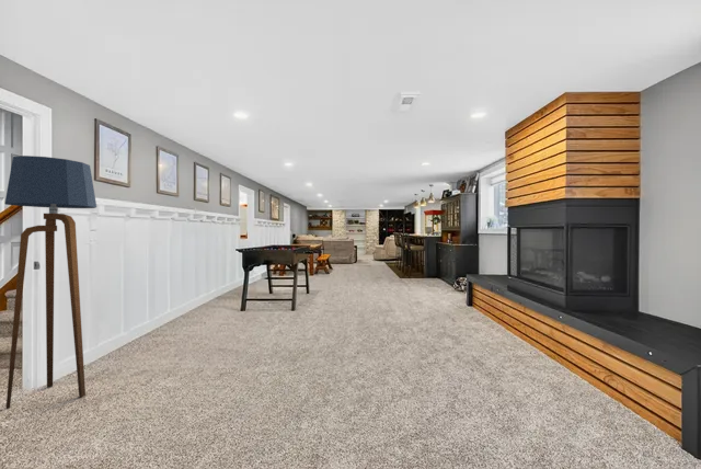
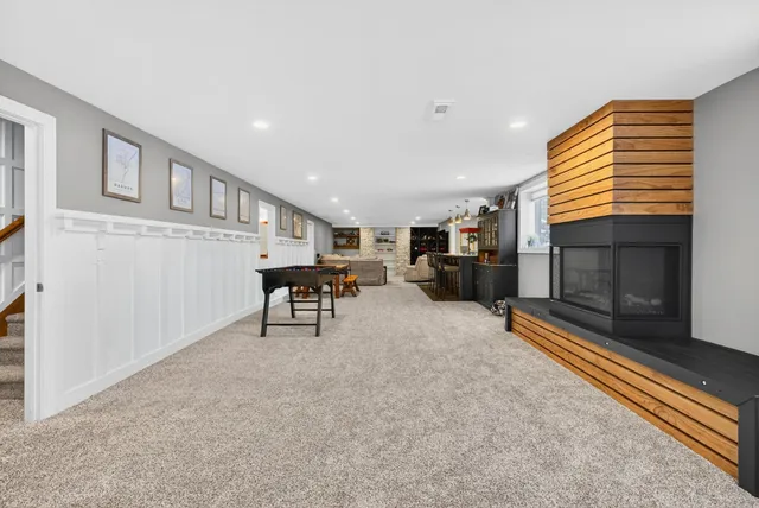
- floor lamp (53, 279)
